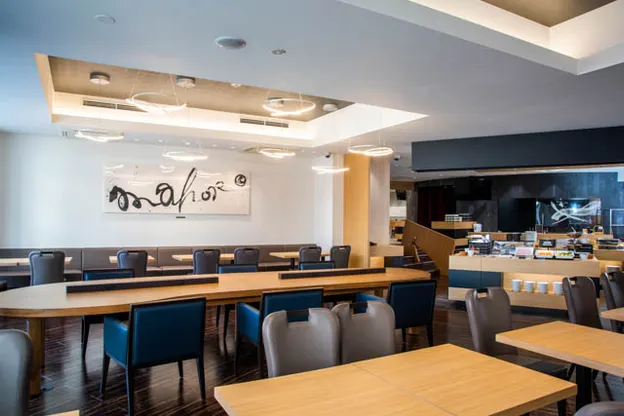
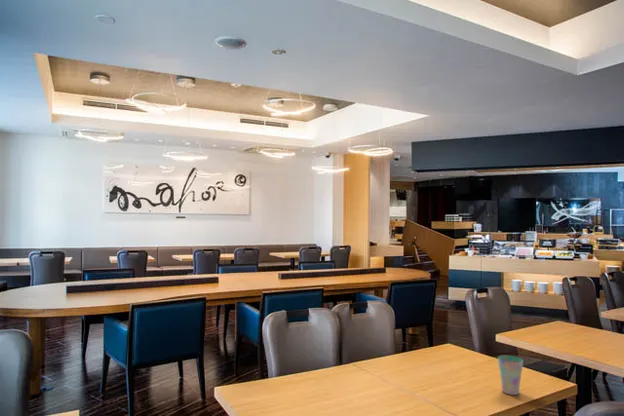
+ cup (510, 375)
